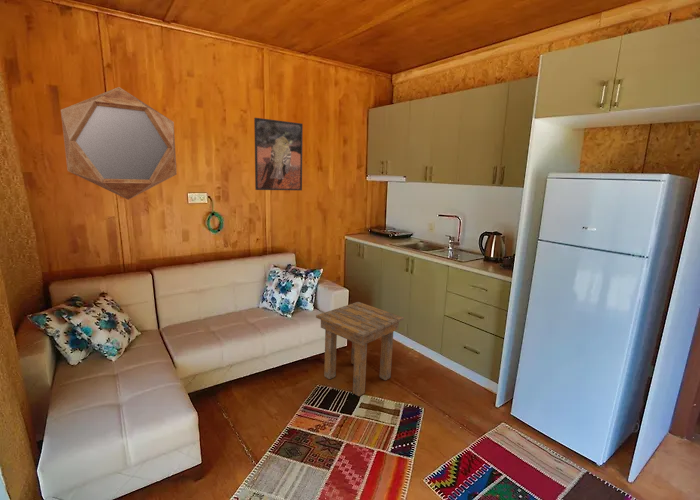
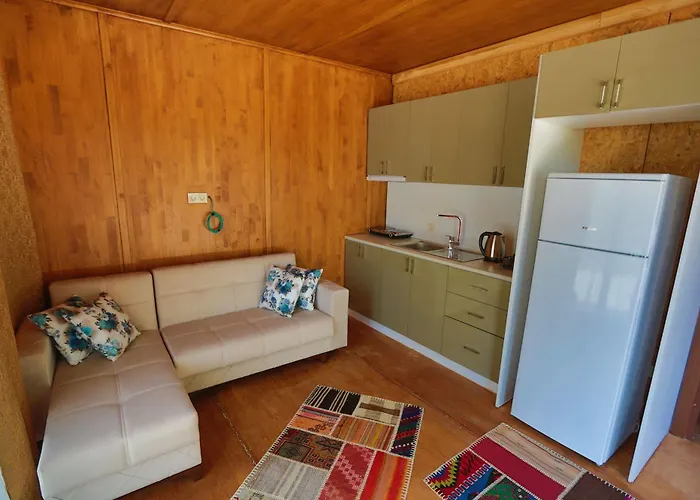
- side table (358, 347)
- home mirror (124, 144)
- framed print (279, 156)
